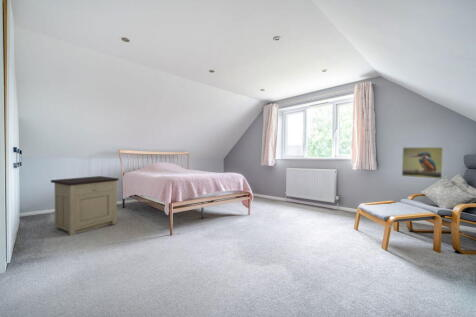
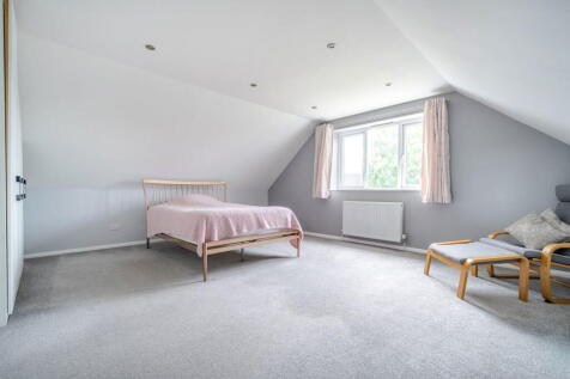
- nightstand (86, 202)
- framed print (421, 162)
